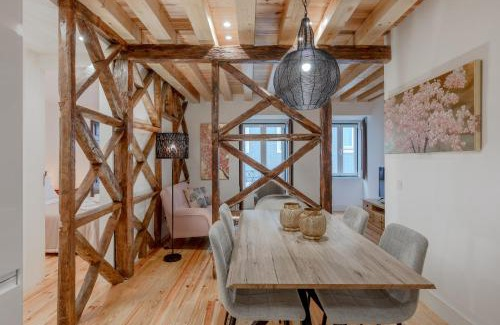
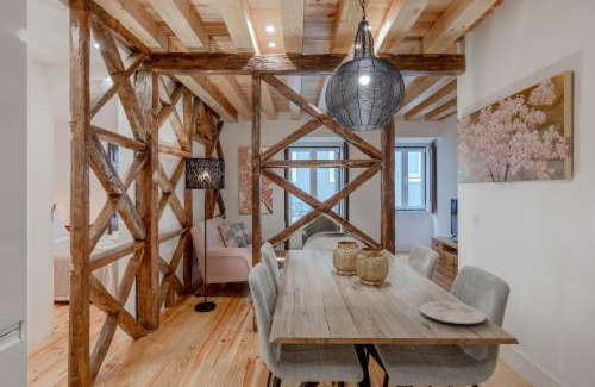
+ plate (451, 312)
